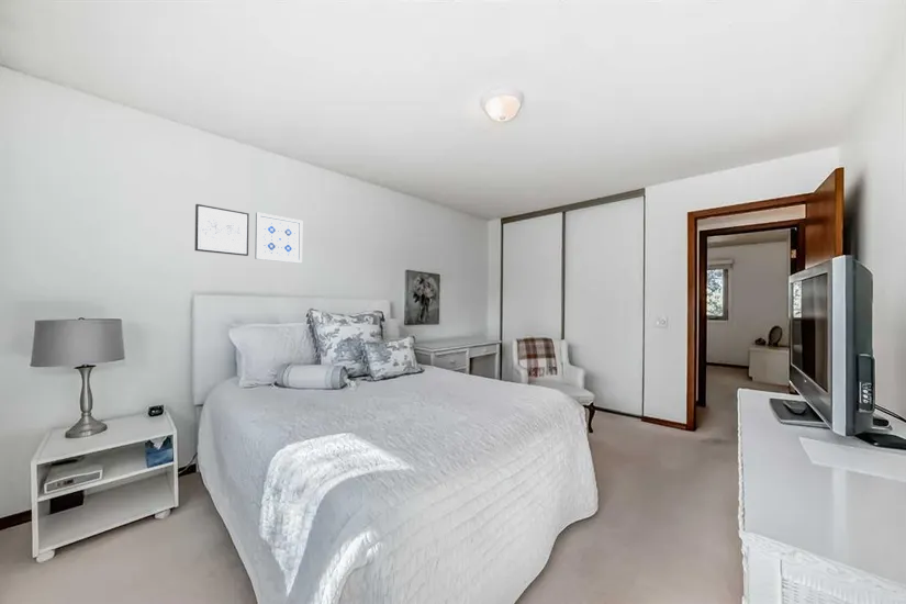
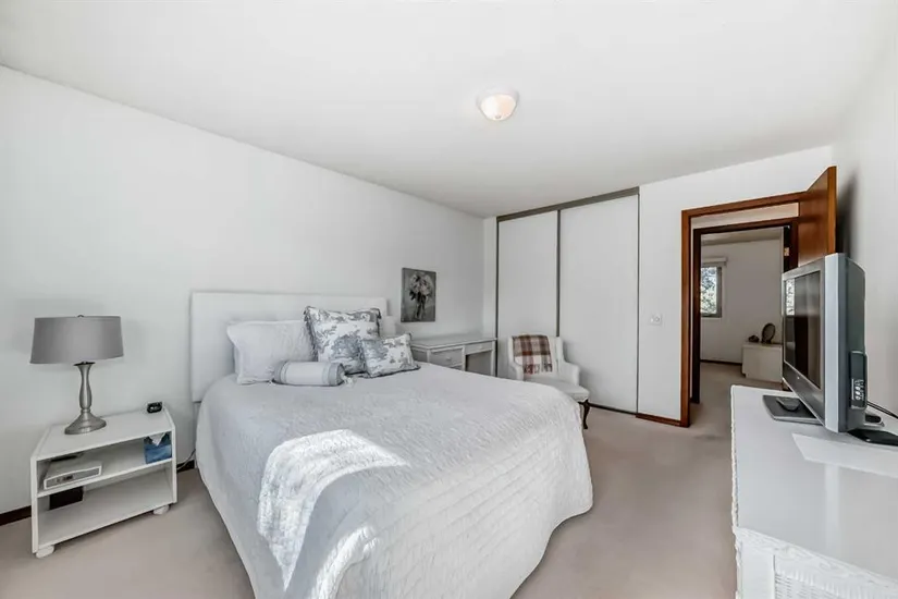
- wall art (279, 238)
- wall art (223, 231)
